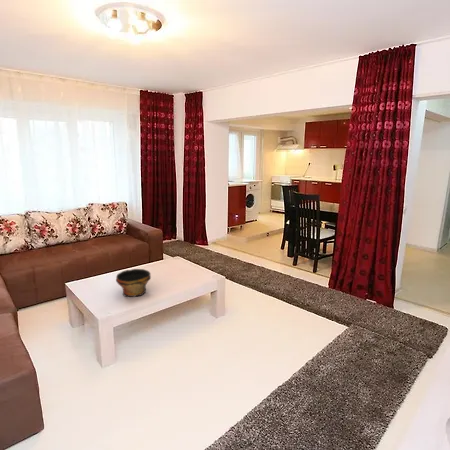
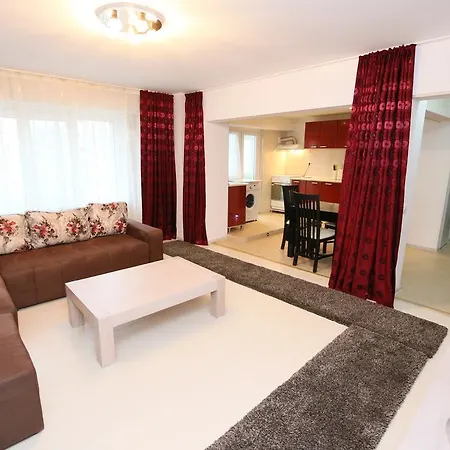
- bowl (134, 283)
